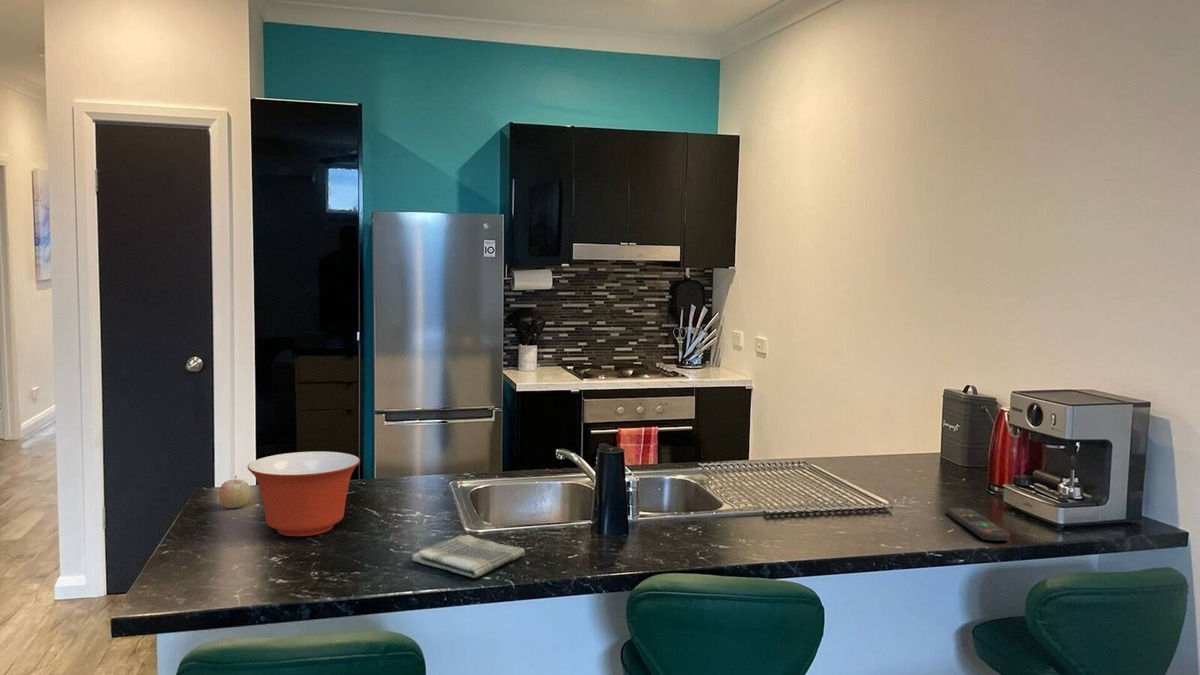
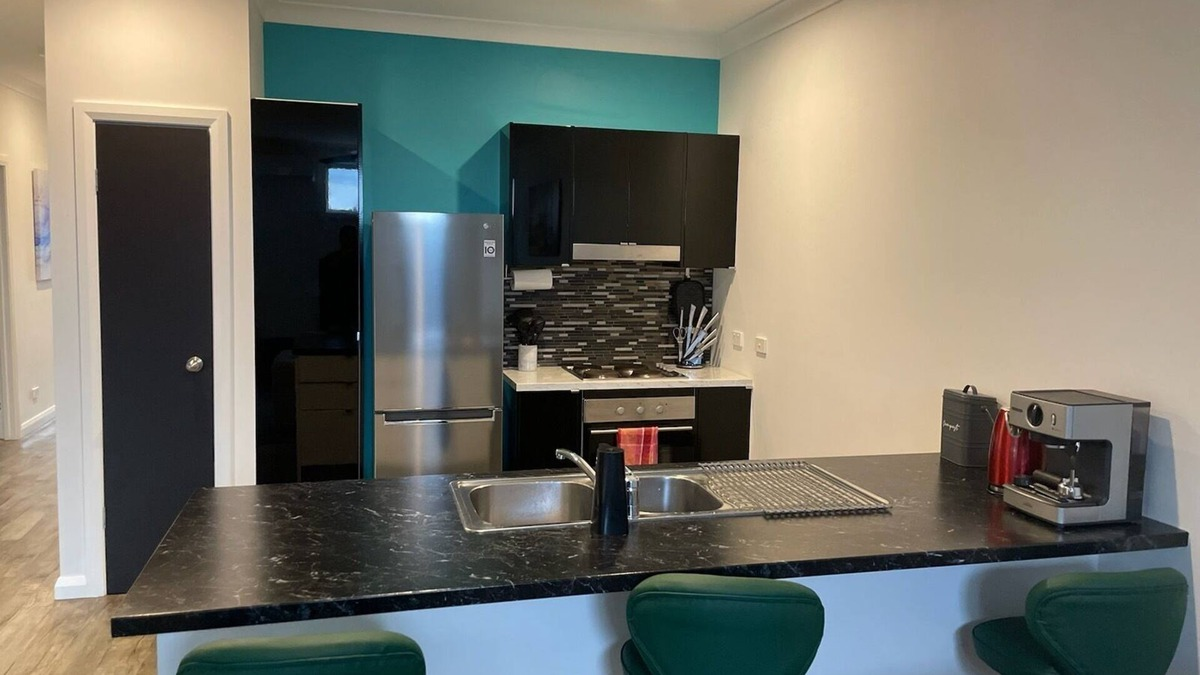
- remote control (976, 523)
- mixing bowl (305, 495)
- dish towel (468, 552)
- fruit (234, 491)
